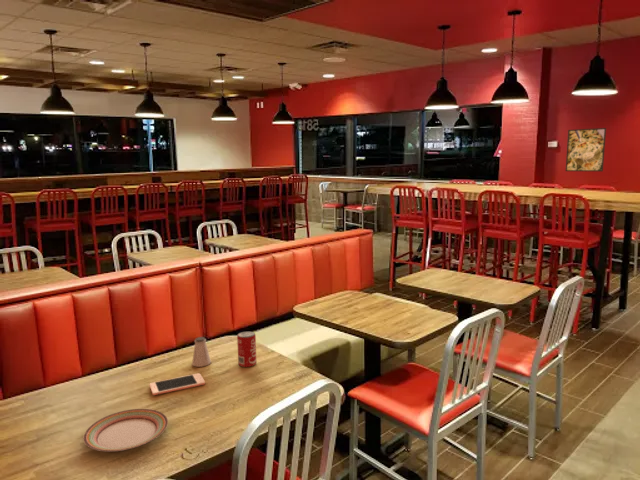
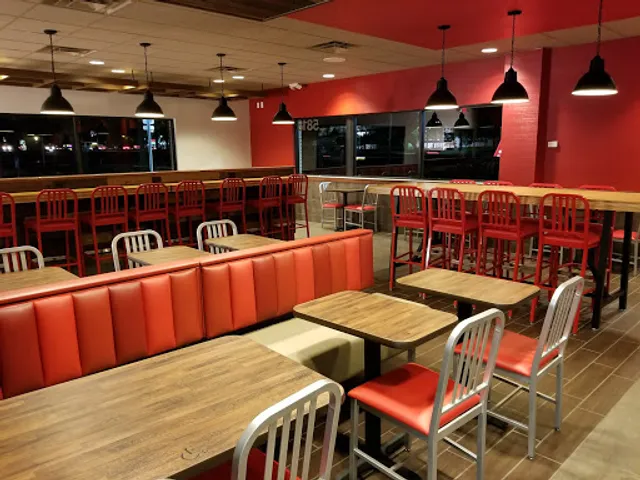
- beverage can (246, 349)
- saltshaker (200, 350)
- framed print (585, 150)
- plate (127, 431)
- cell phone (177, 383)
